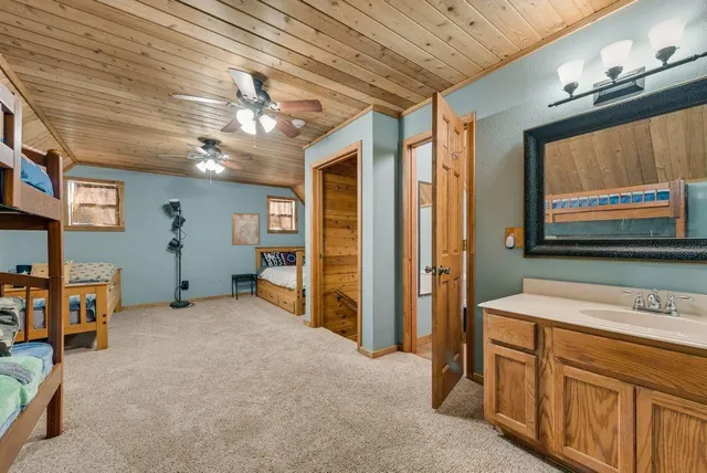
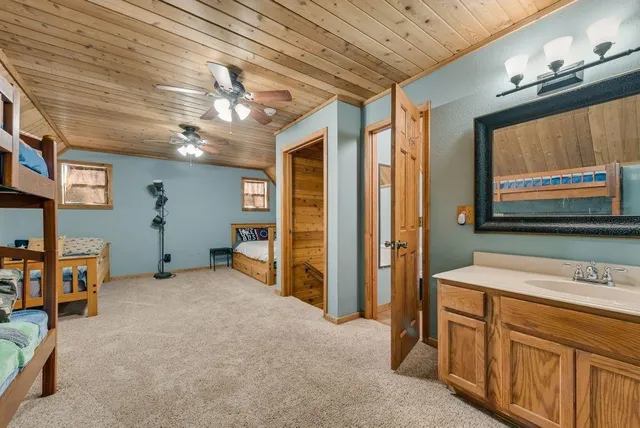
- wall art (245, 229)
